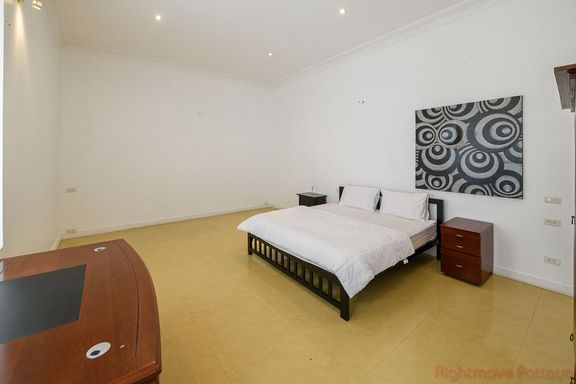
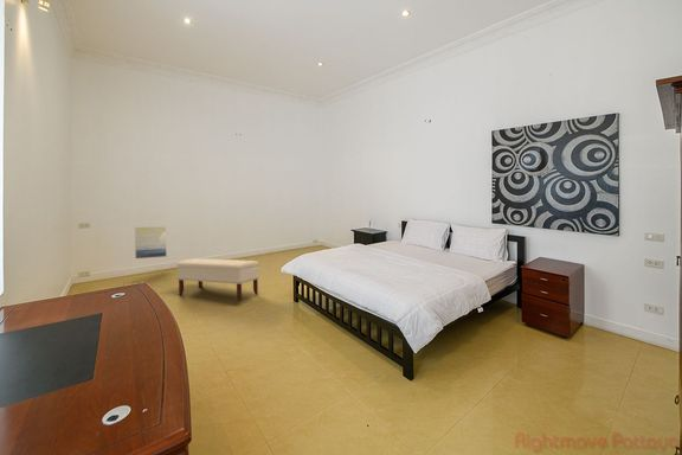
+ wall art (150, 242)
+ bench (218, 277)
